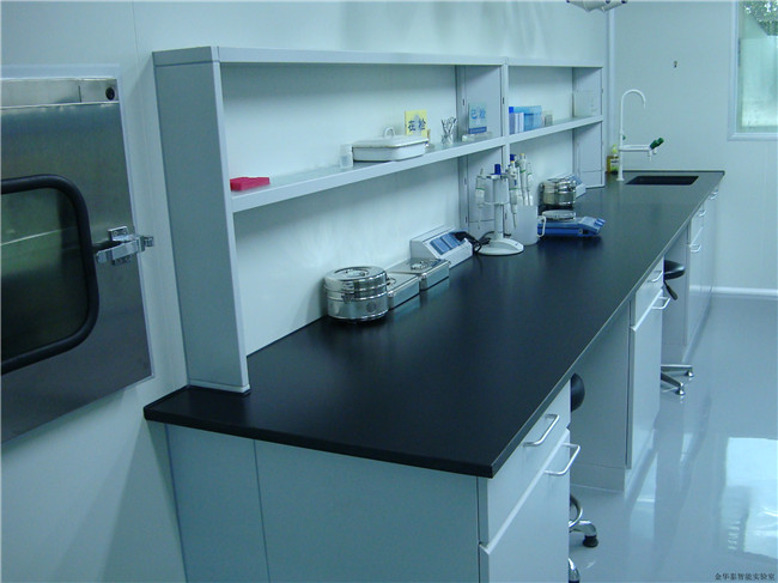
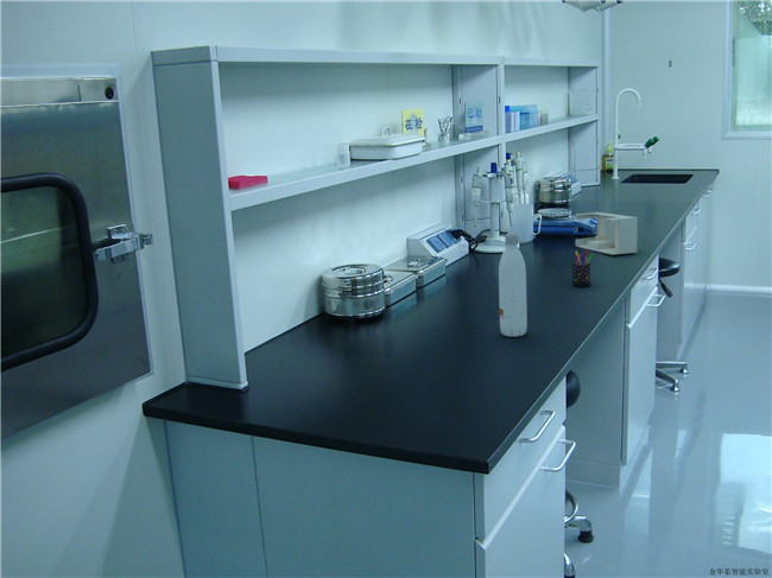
+ tissue dispenser (605, 231)
+ plastic bottle (512, 284)
+ pen holder (583, 267)
